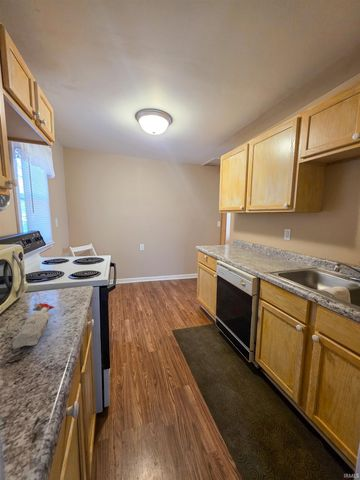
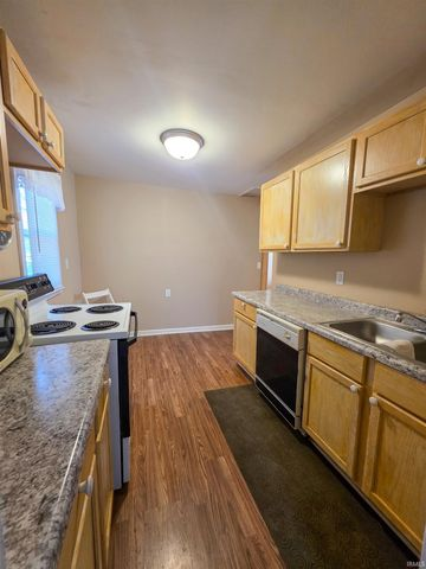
- spray bottle (36, 321)
